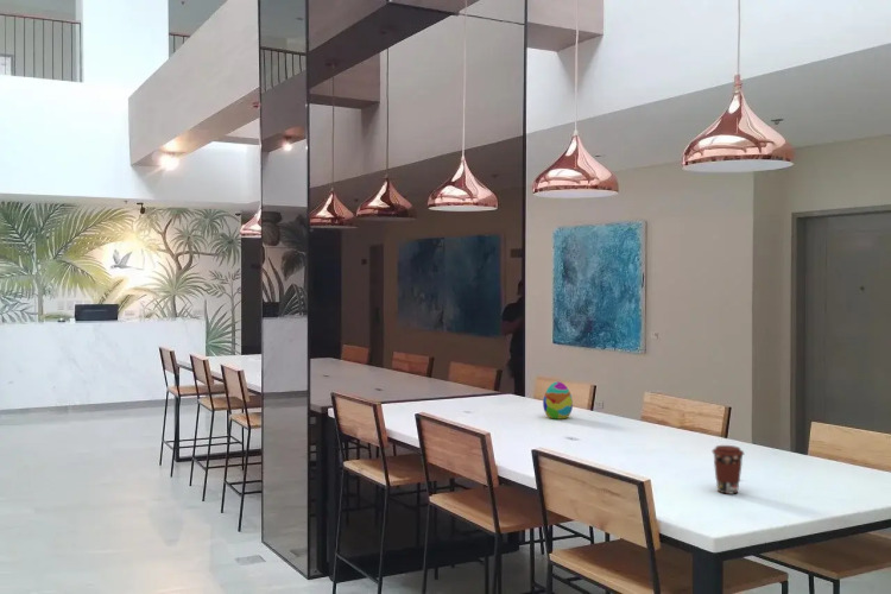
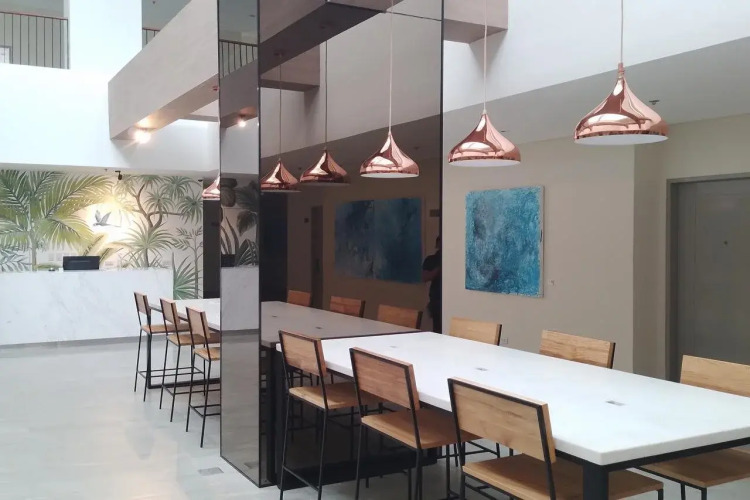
- coffee cup (727, 469)
- decorative egg (557, 399)
